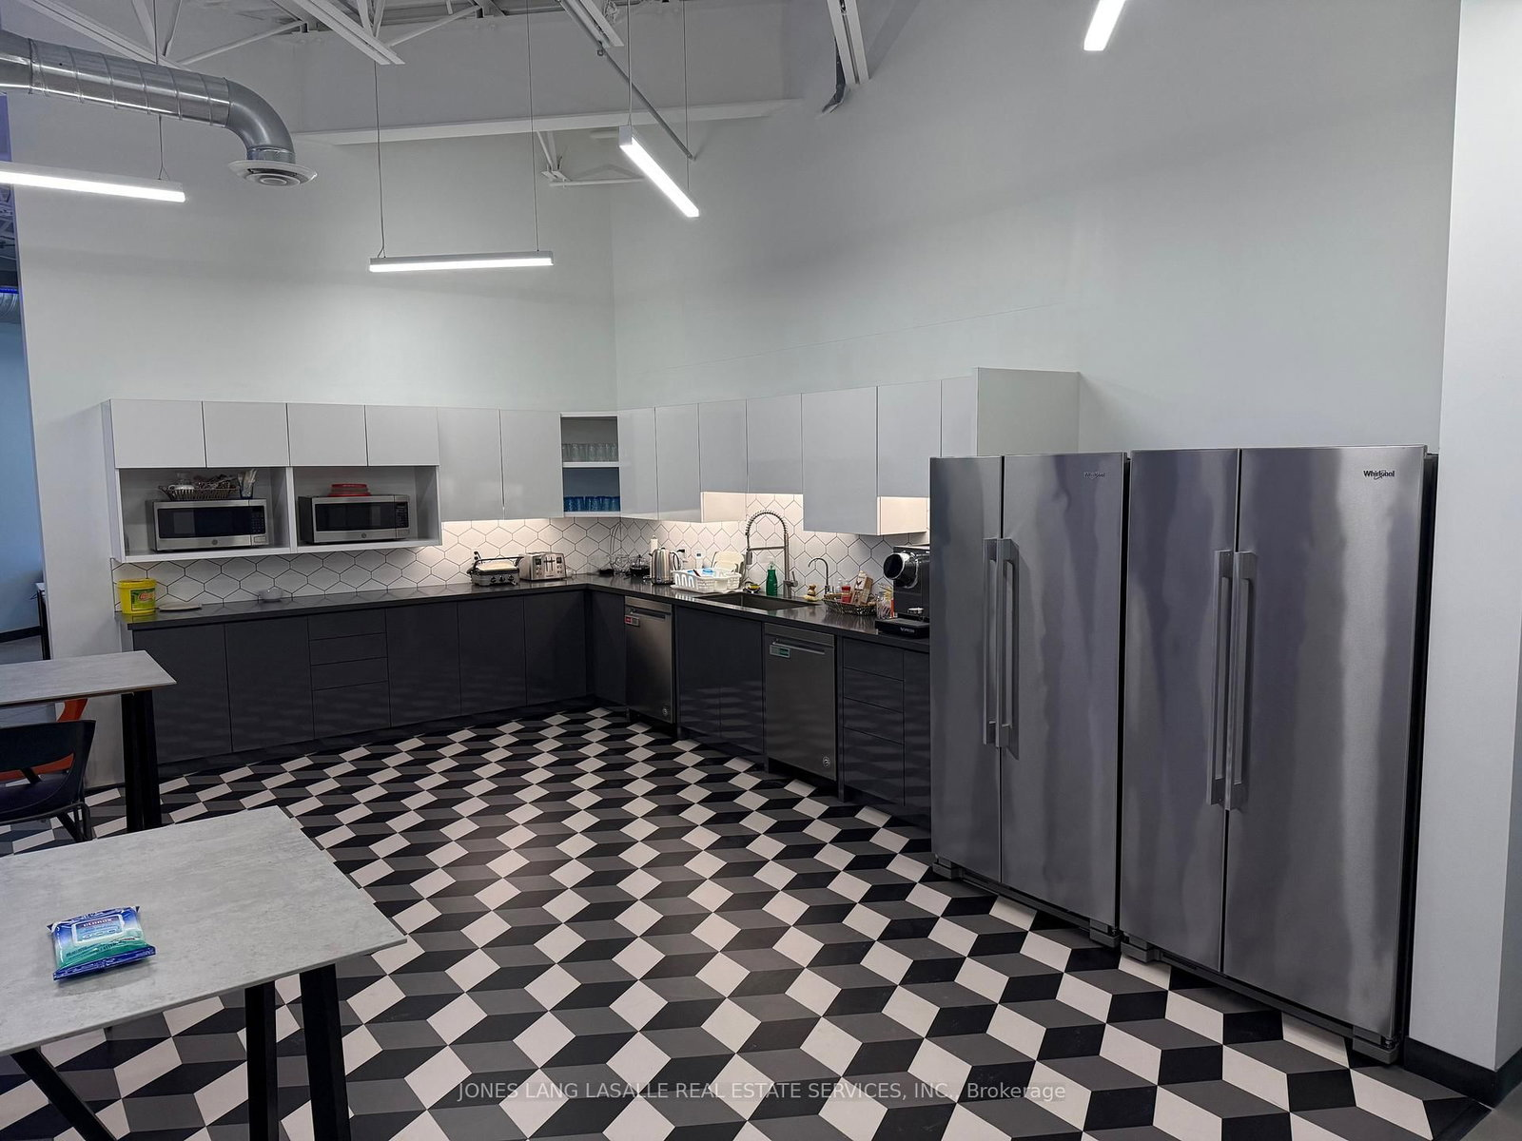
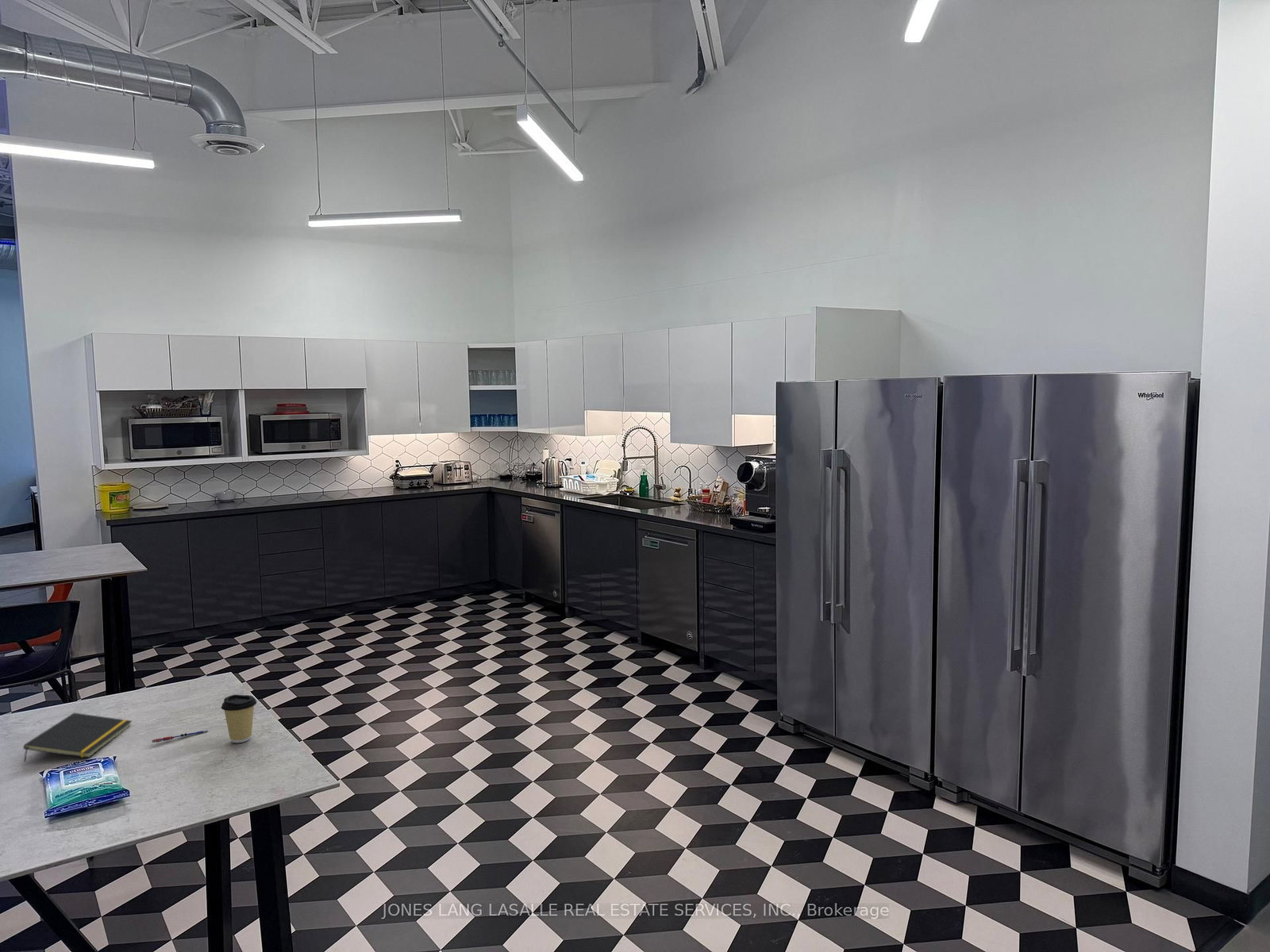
+ notepad (80, 734)
+ pen (180, 735)
+ coffee cup (240, 718)
